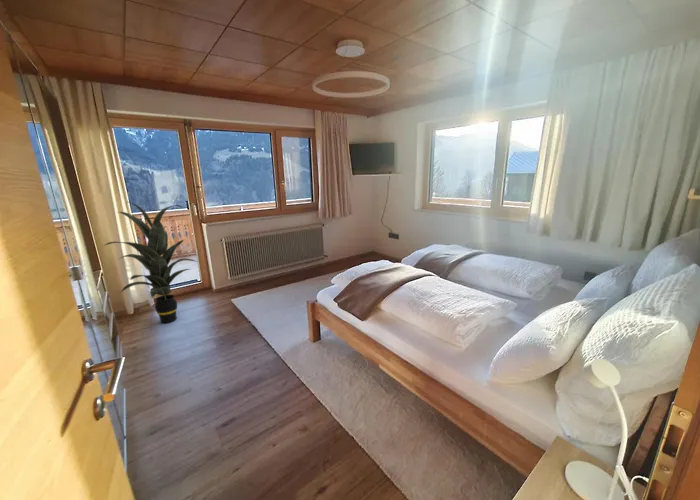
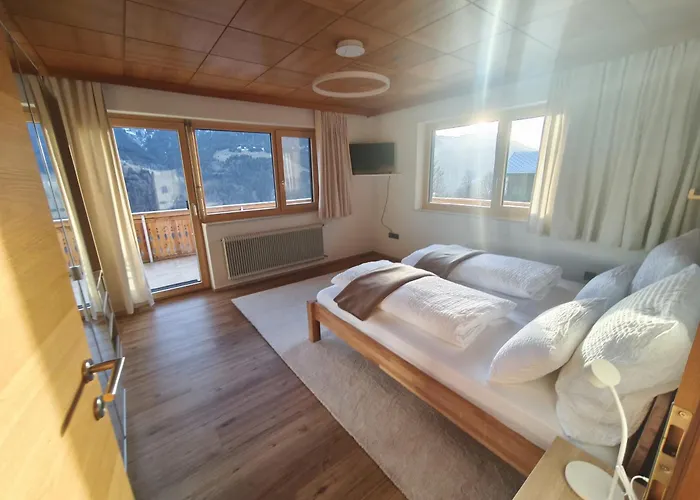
- indoor plant (153, 263)
